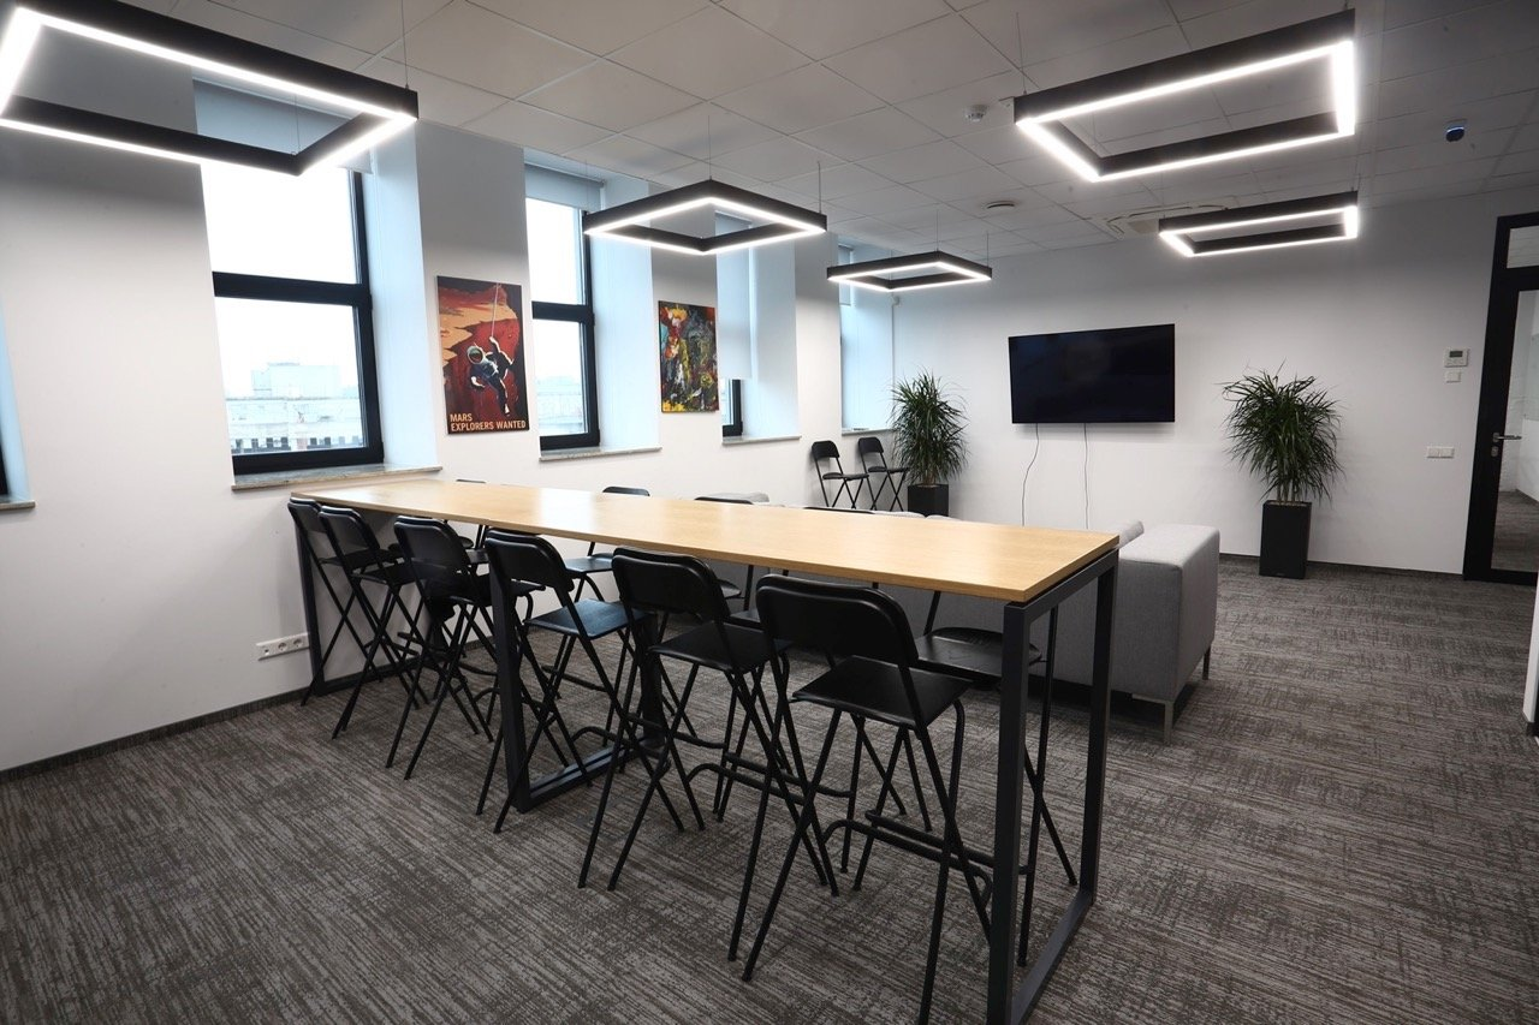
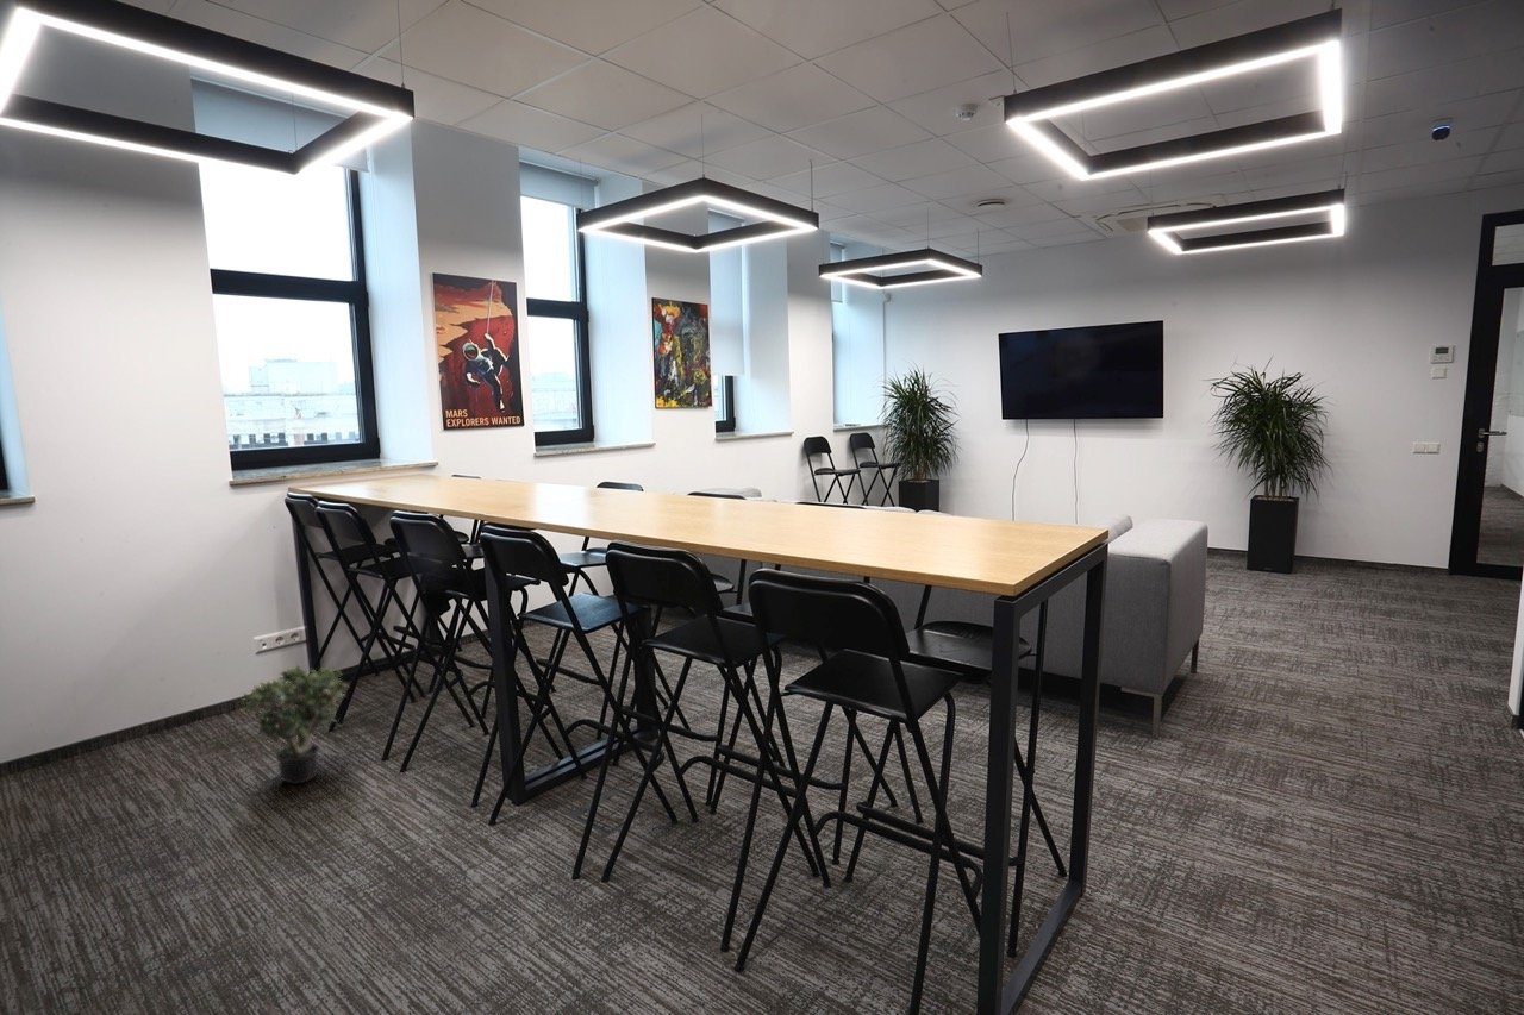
+ potted plant (302, 721)
